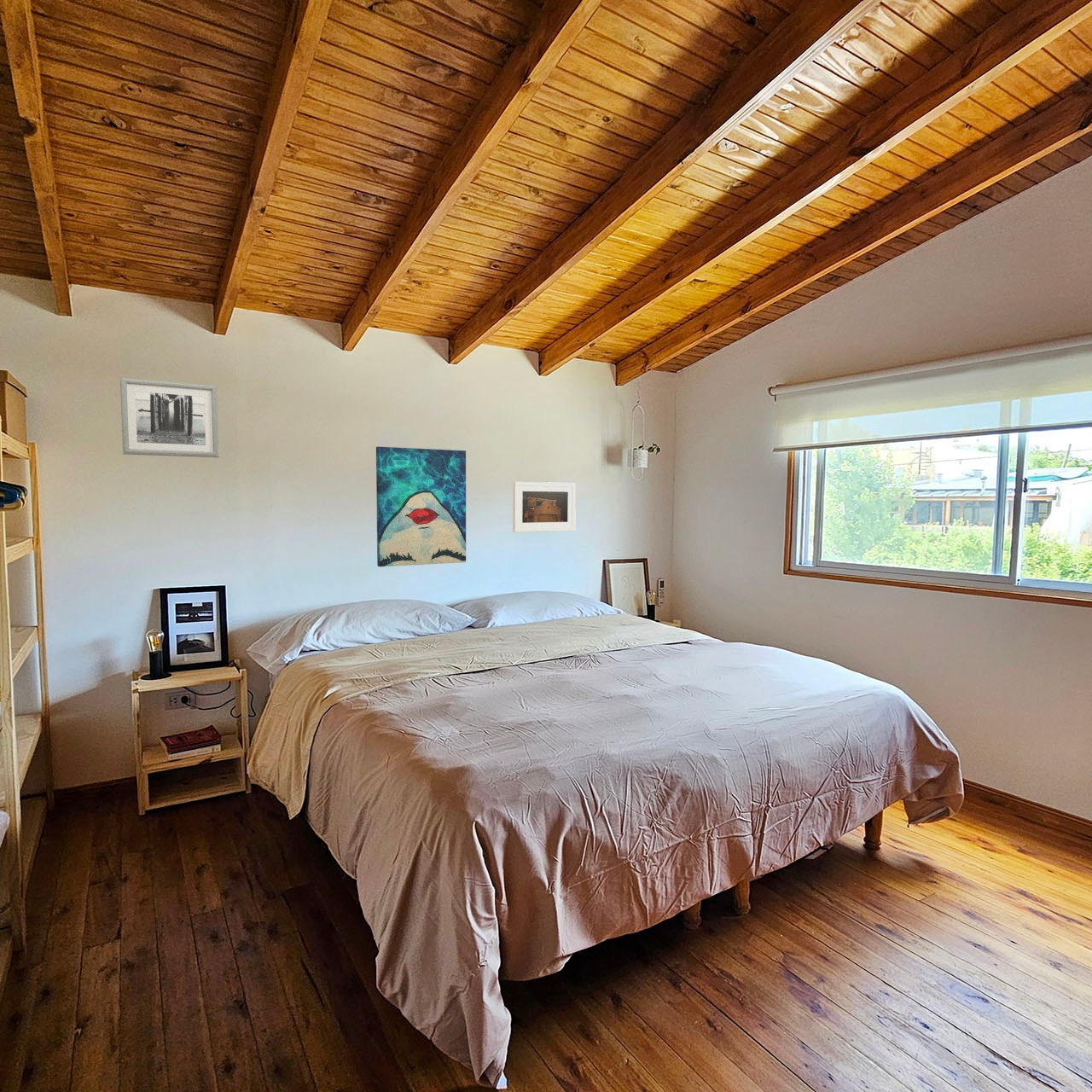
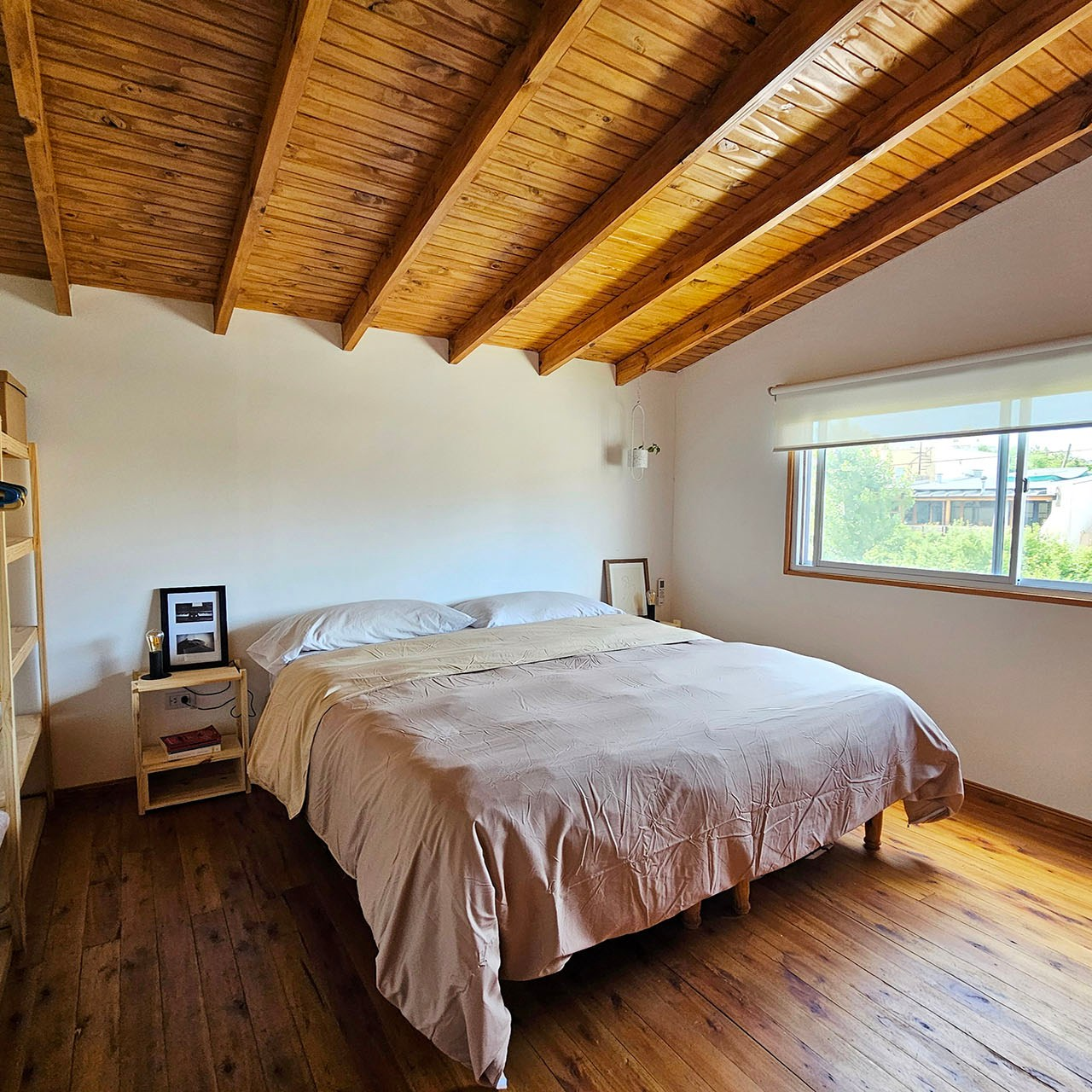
- wall art (171, 419)
- wall art (422, 507)
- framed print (544, 507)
